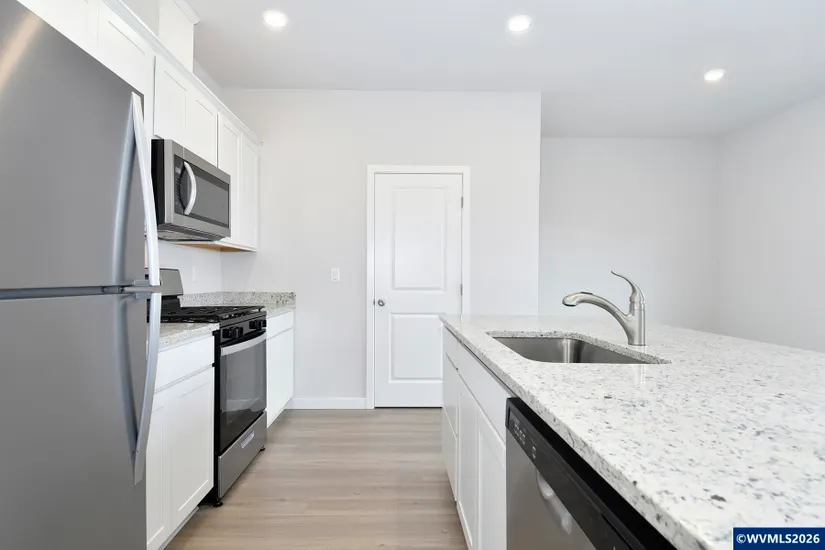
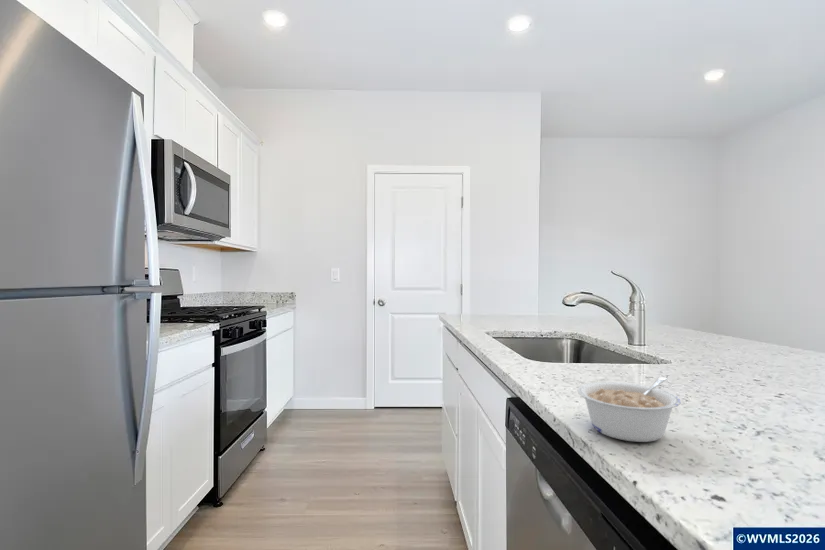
+ legume (626, 406)
